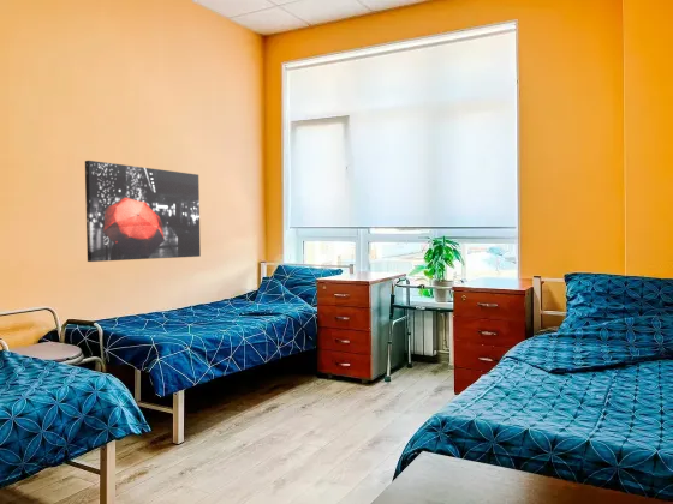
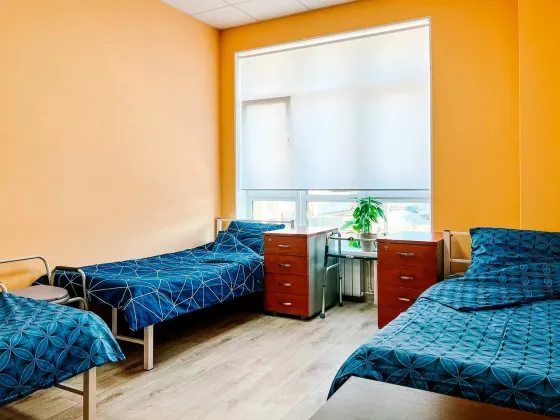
- wall art (148, 214)
